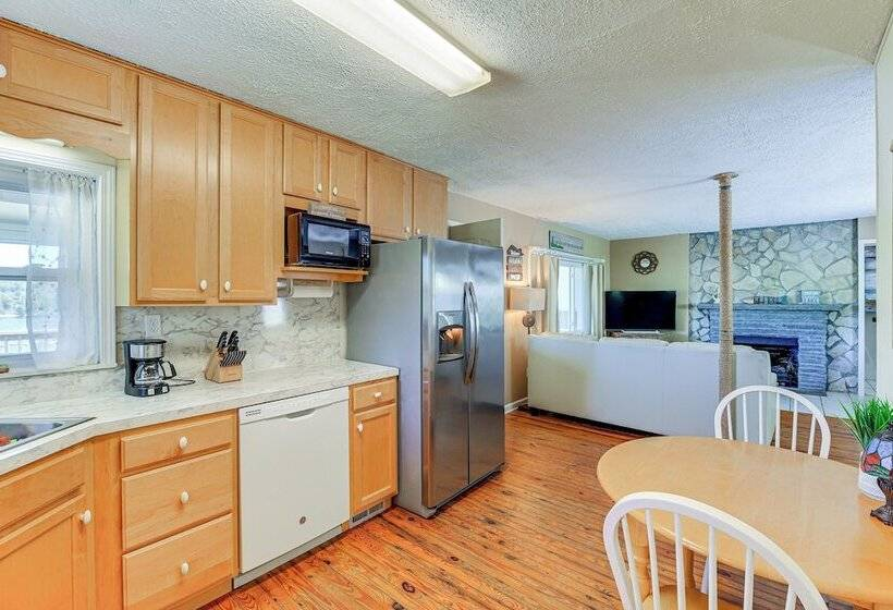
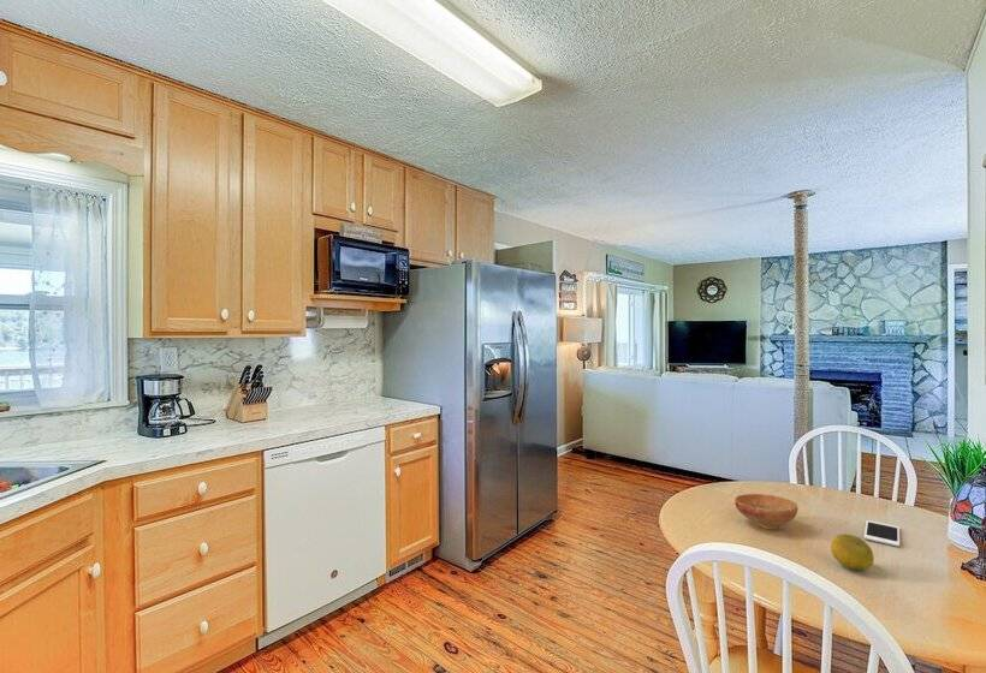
+ fruit (851, 552)
+ bowl (765, 512)
+ cell phone (881, 532)
